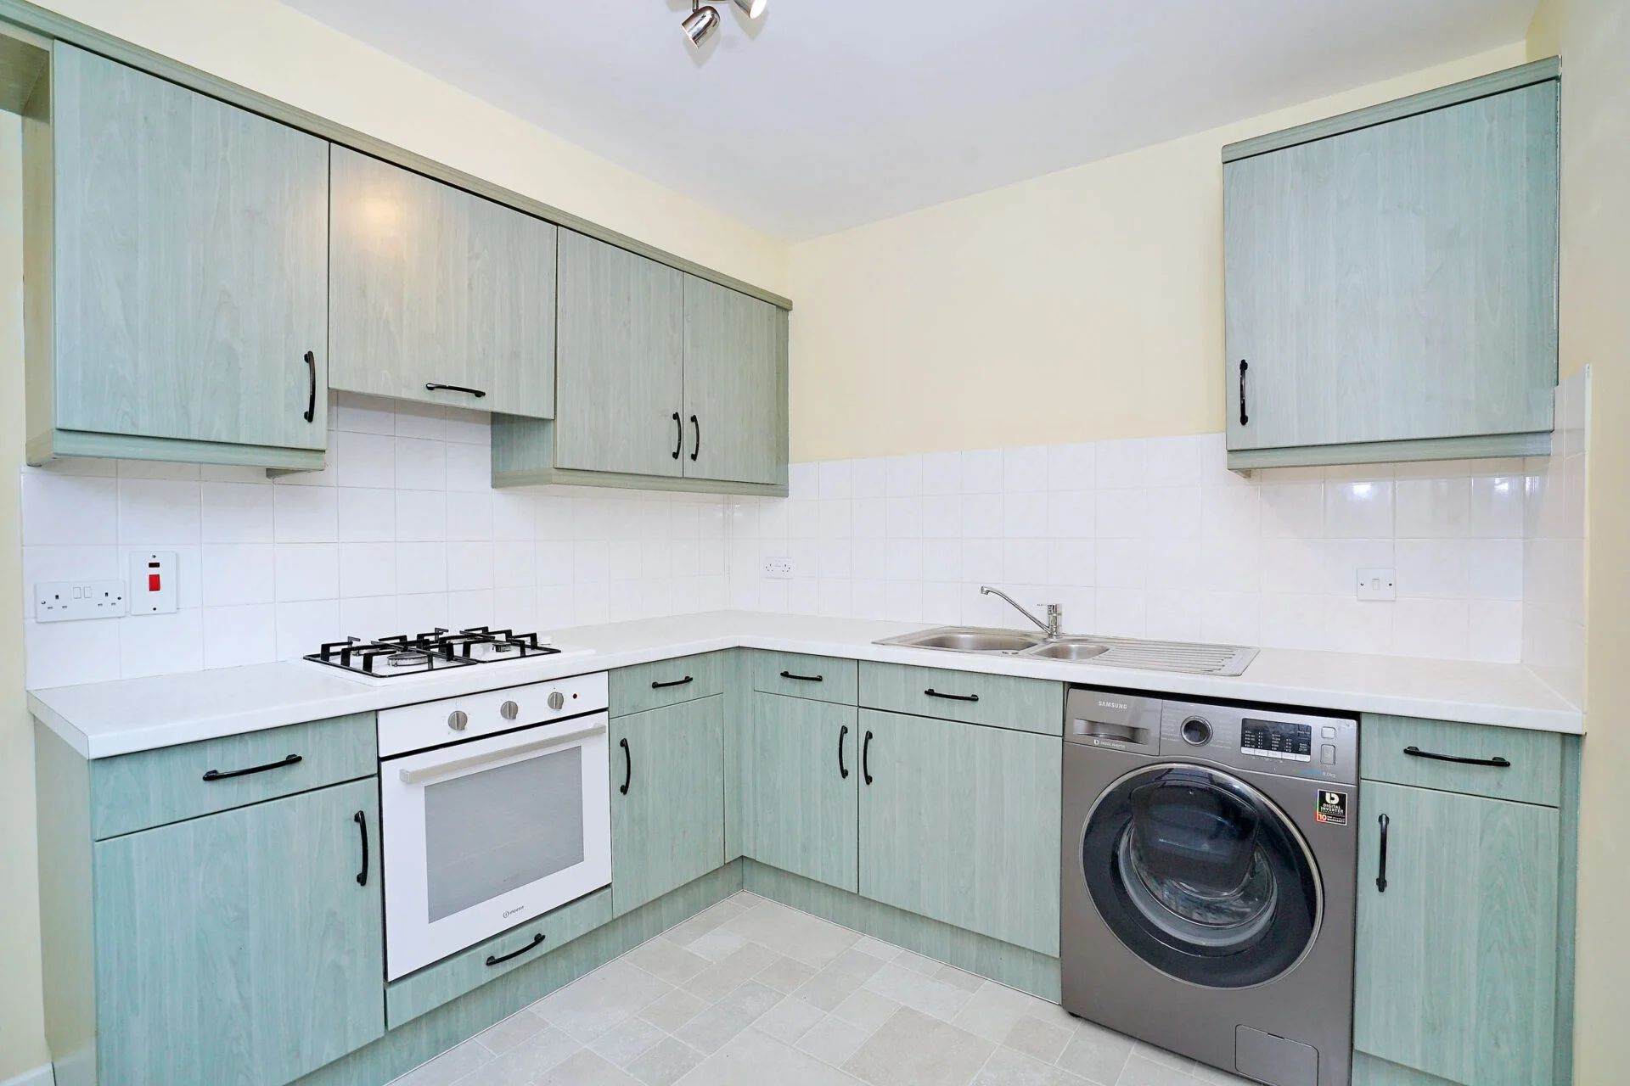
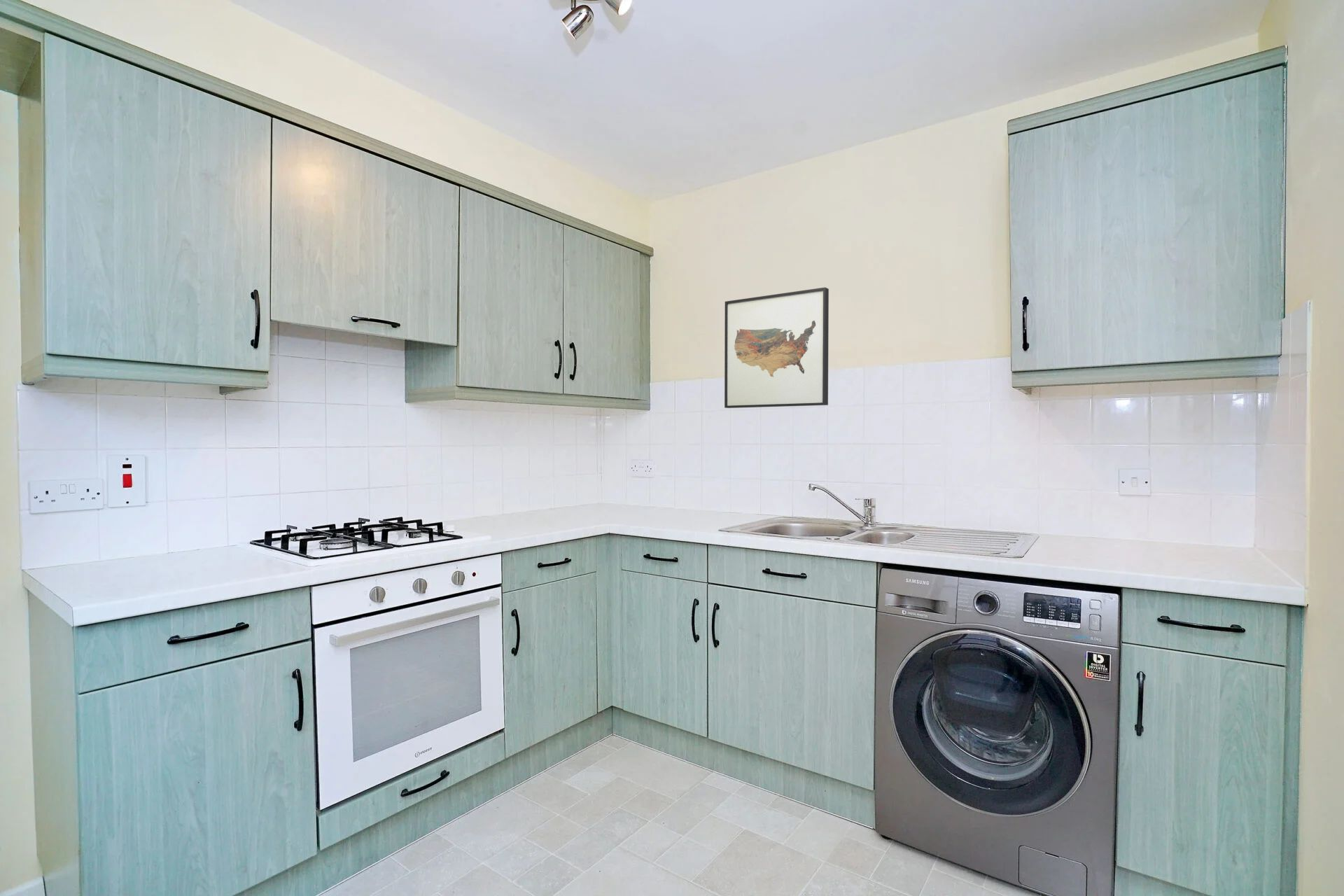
+ wall art (774, 351)
